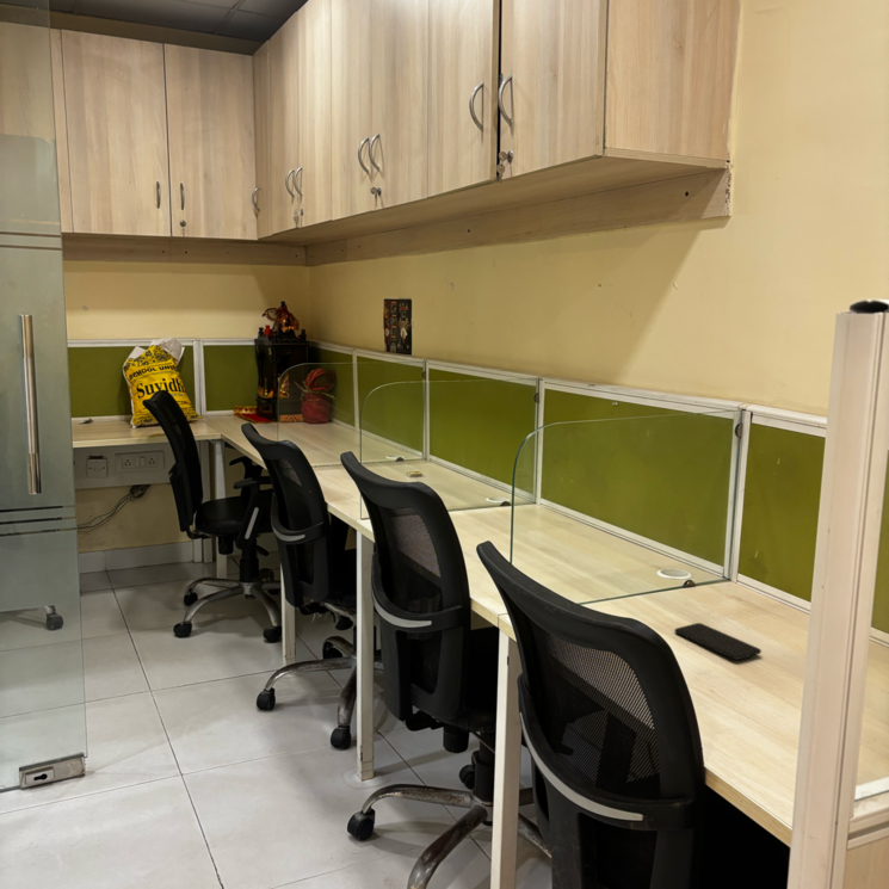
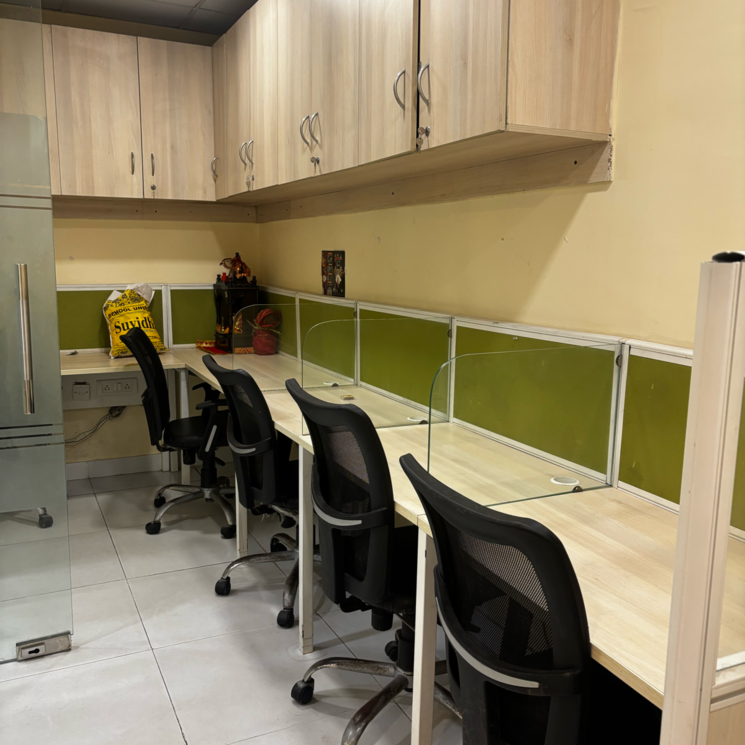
- smartphone (716, 641)
